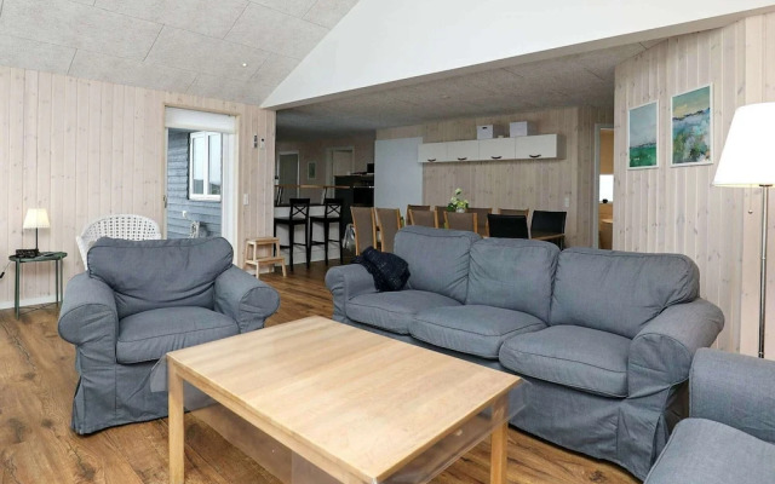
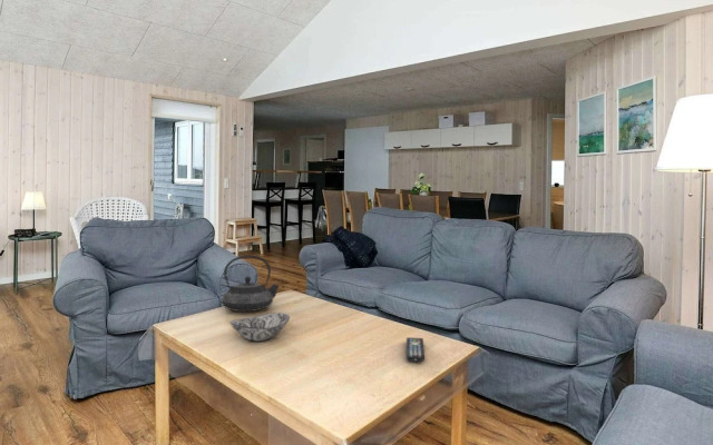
+ teapot (251, 283)
+ remote control (414, 348)
+ decorative bowl (260, 327)
